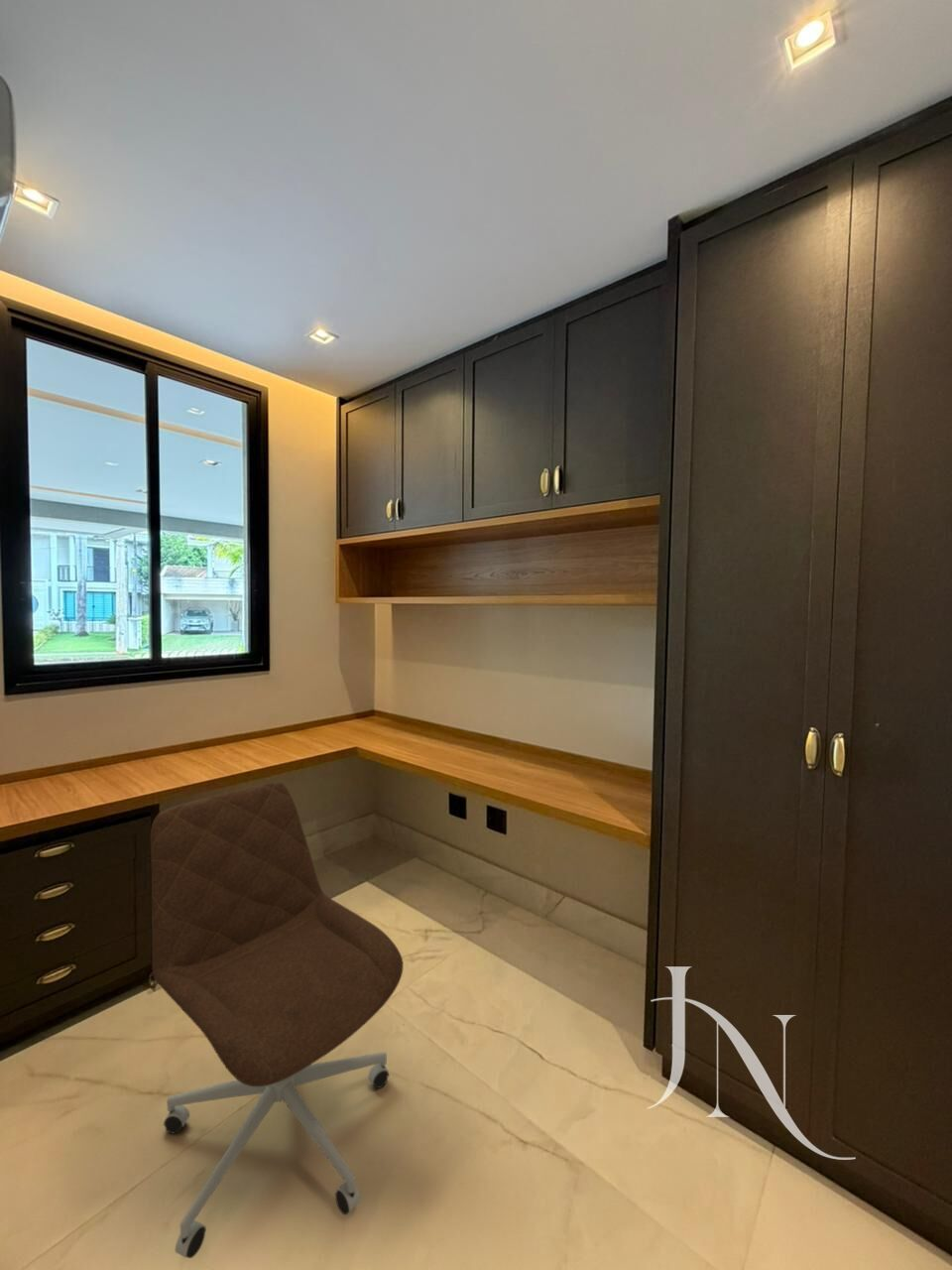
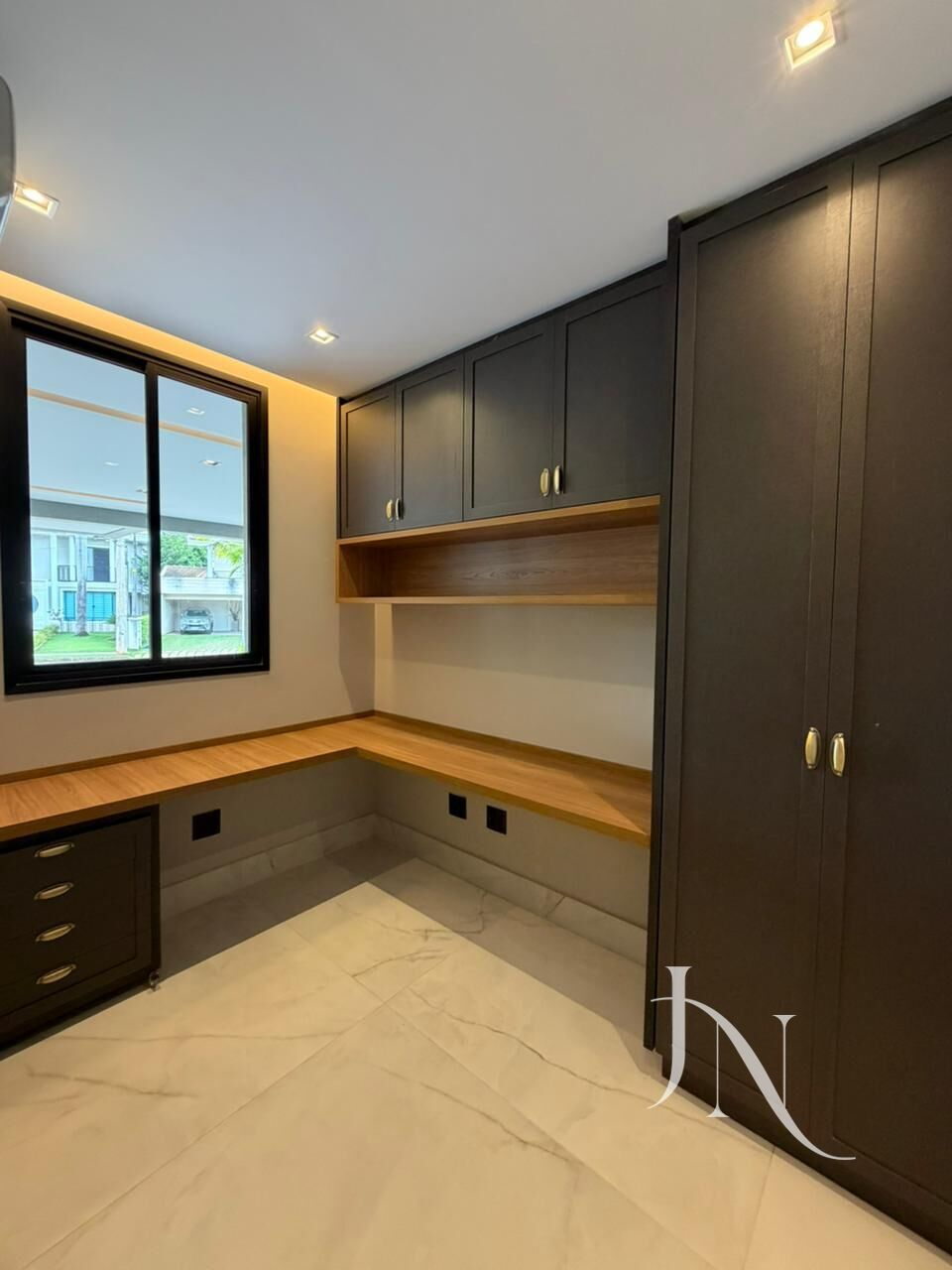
- office chair (276, 975)
